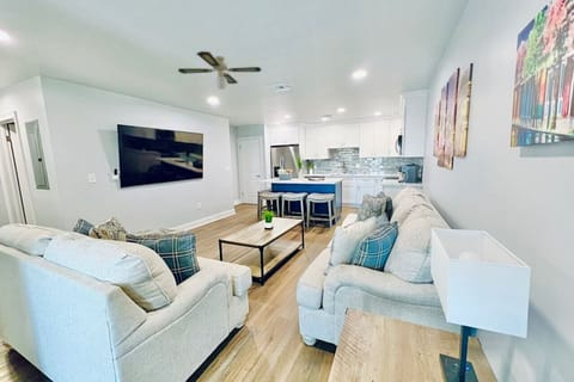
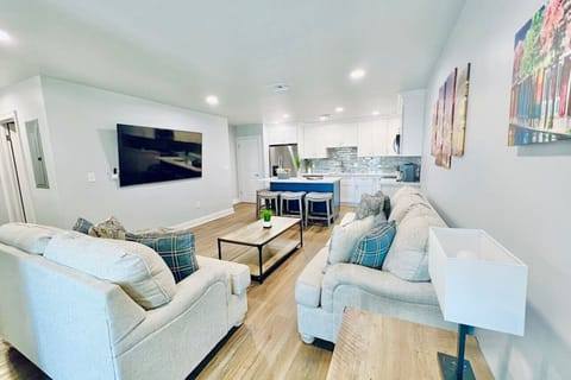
- ceiling fan (220, 73)
